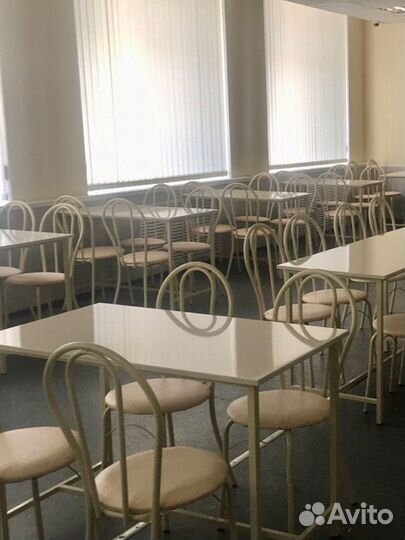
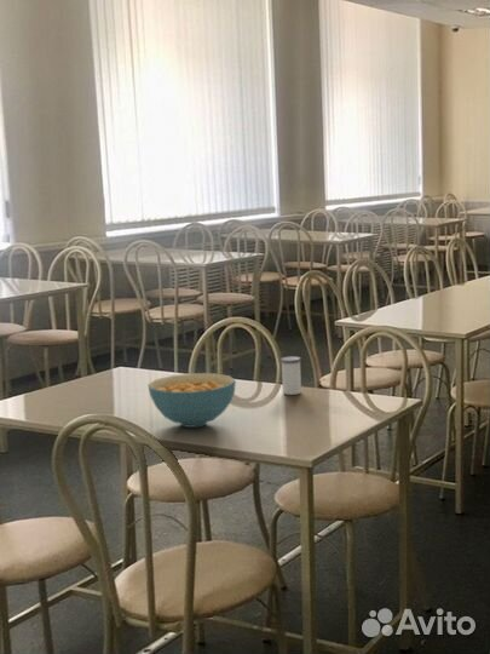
+ salt shaker (290, 375)
+ cereal bowl (192, 402)
